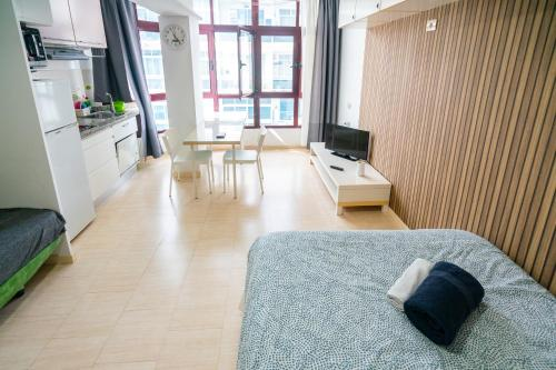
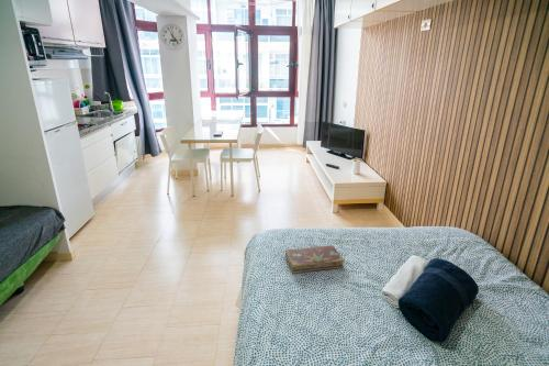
+ book (313, 257)
